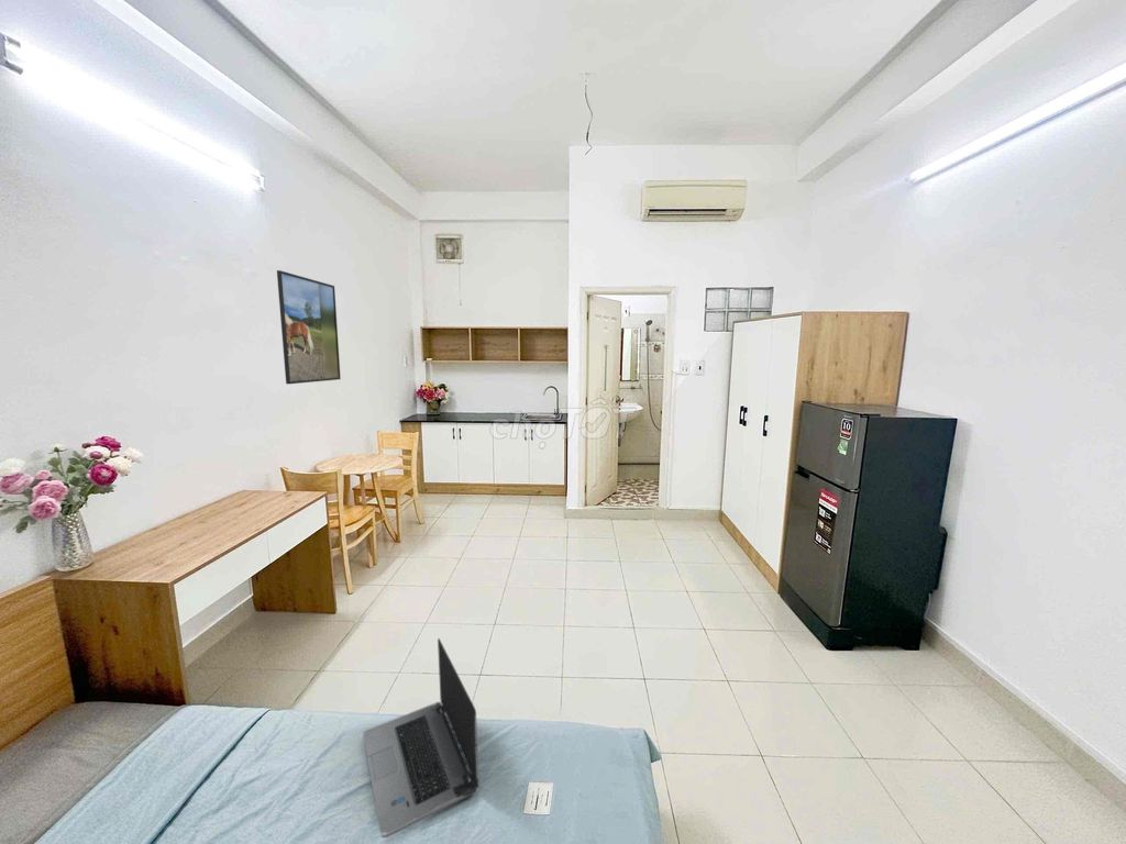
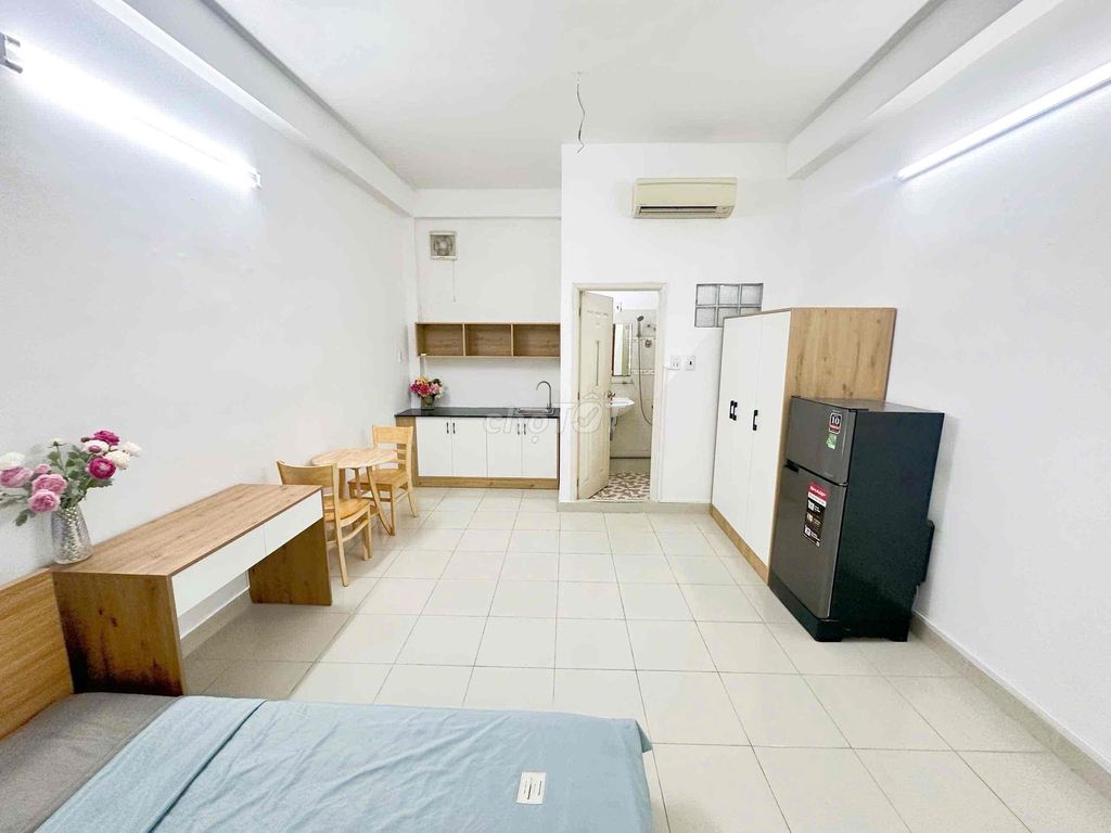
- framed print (311, 331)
- laptop computer (416, 724)
